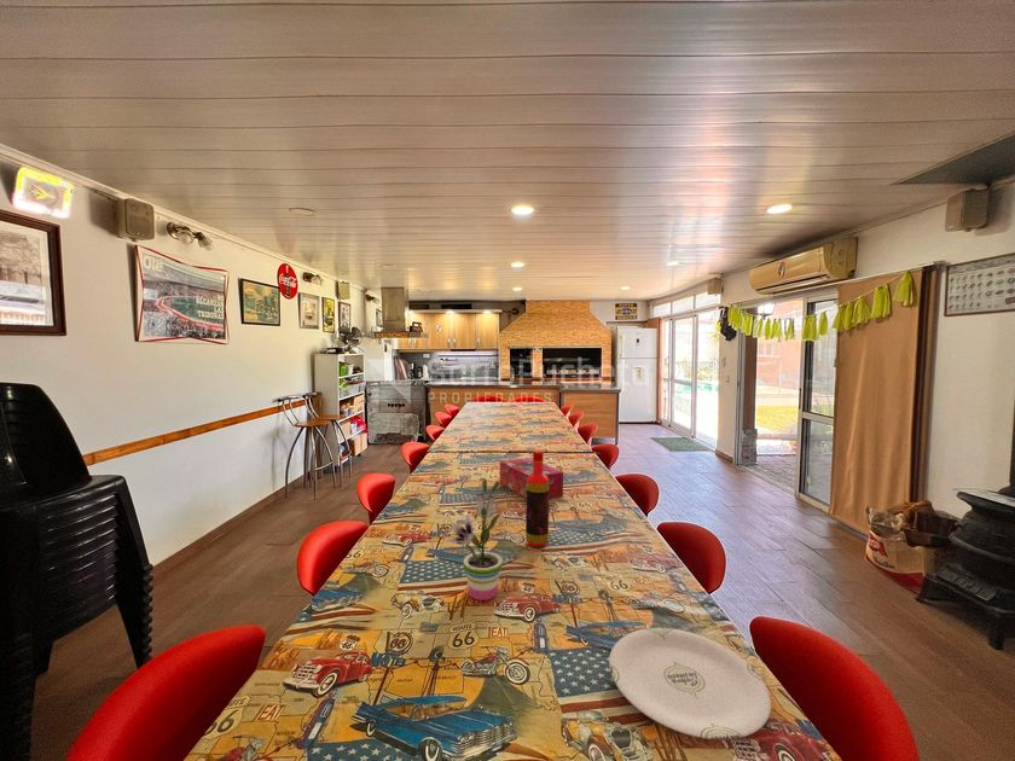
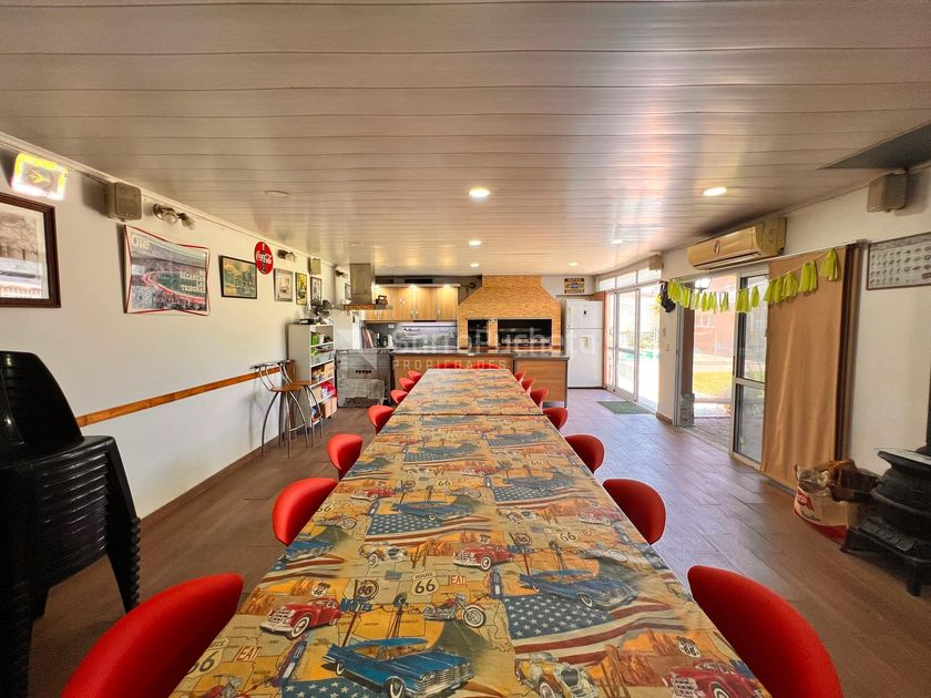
- tissue box (527, 477)
- potted plant (474, 535)
- plate (684, 679)
- bottle (536, 496)
